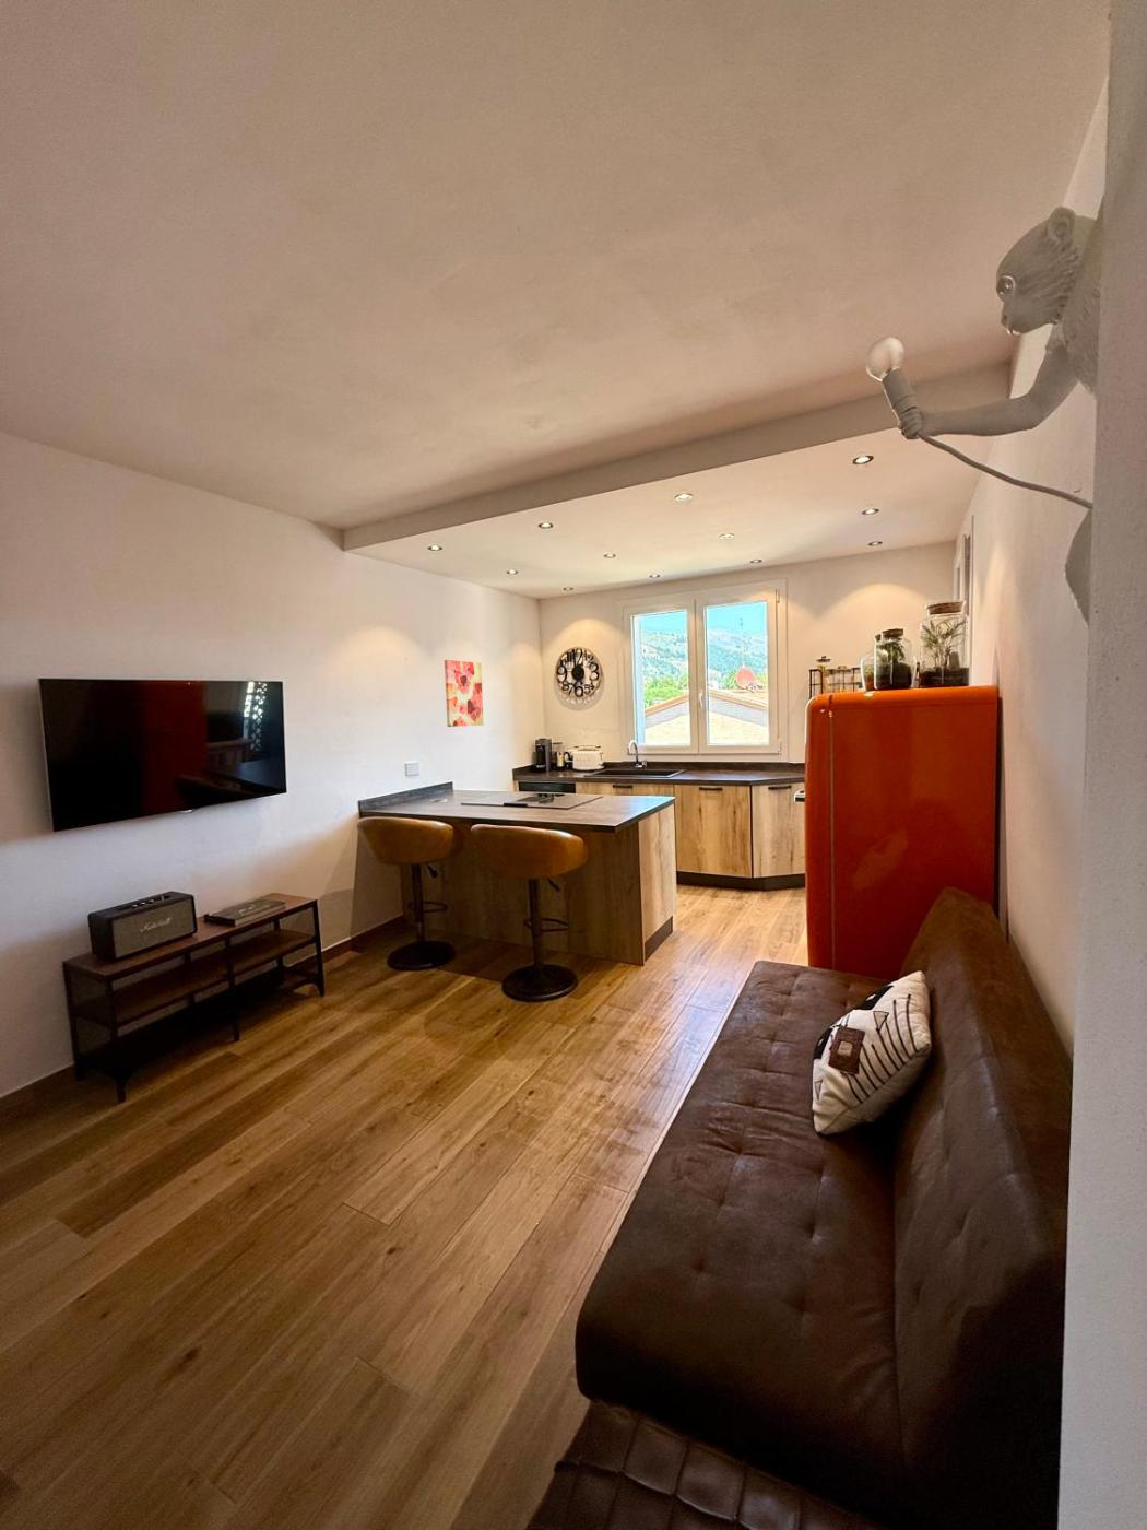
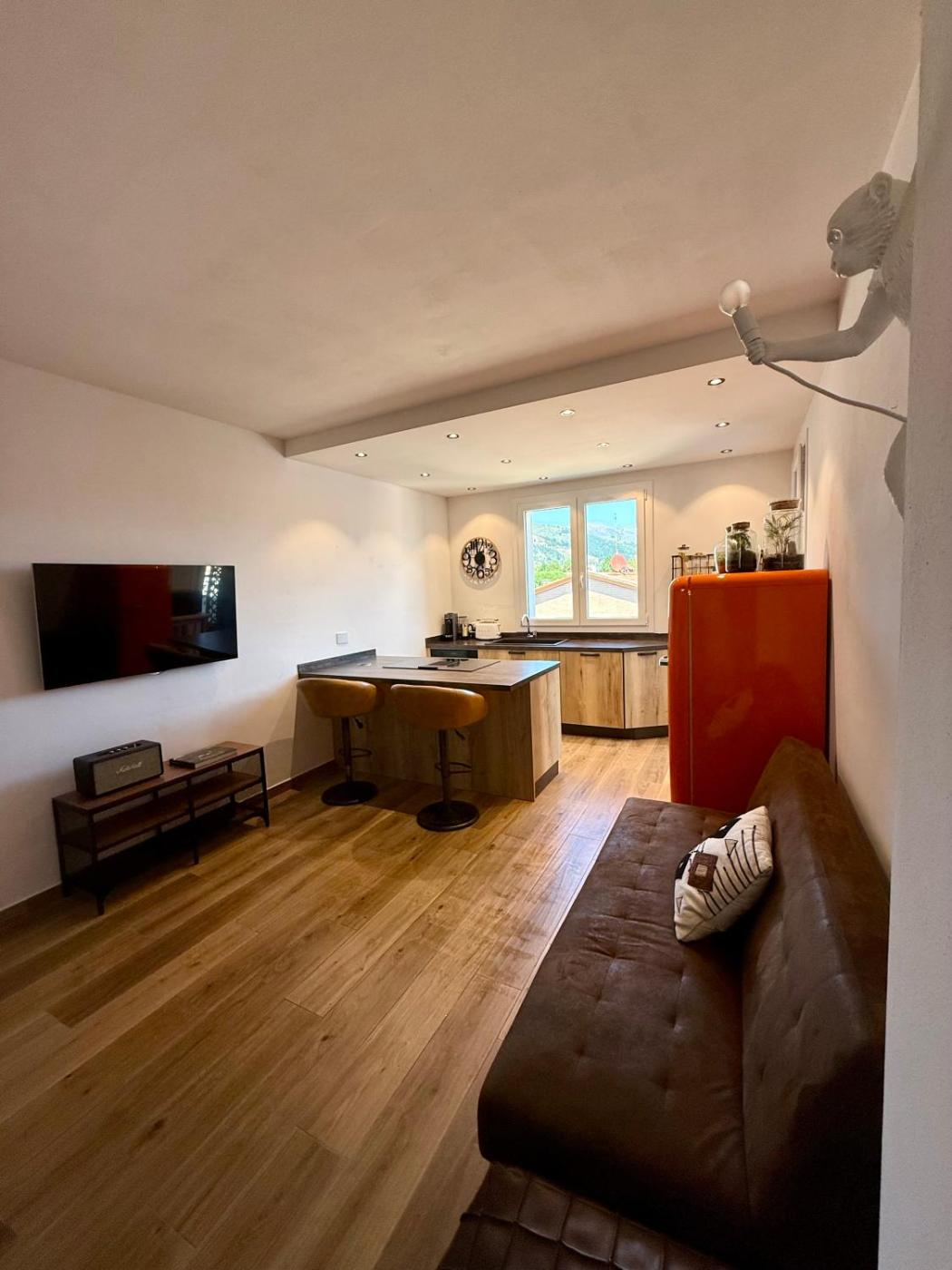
- wall art (464, 693)
